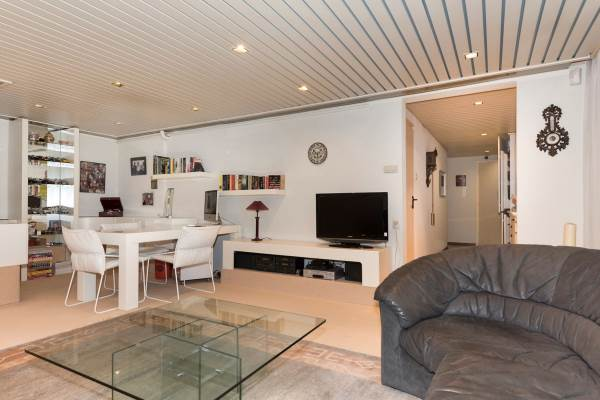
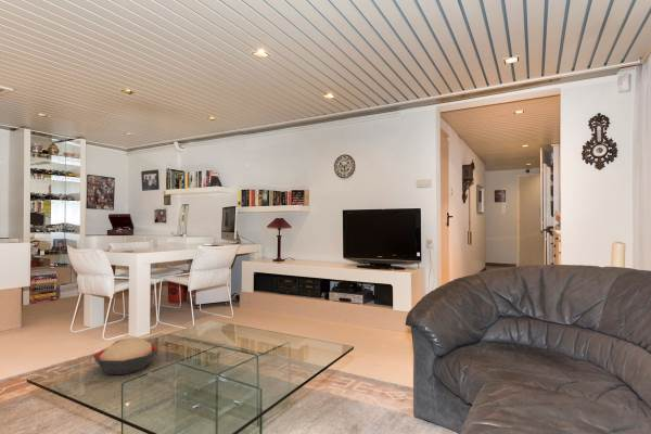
+ decorative bowl (126, 353)
